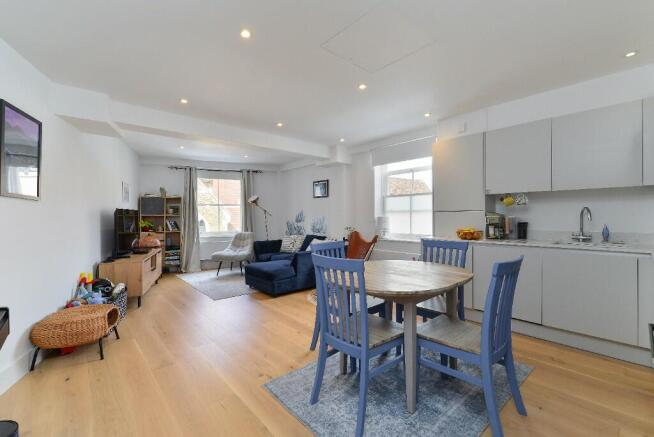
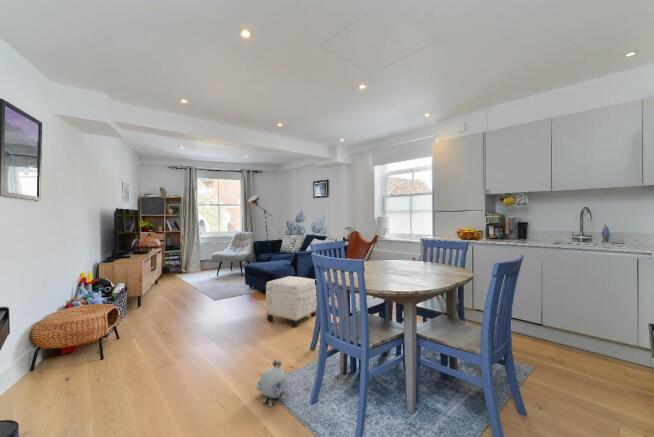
+ ottoman (292, 298)
+ decorative ball (277, 380)
